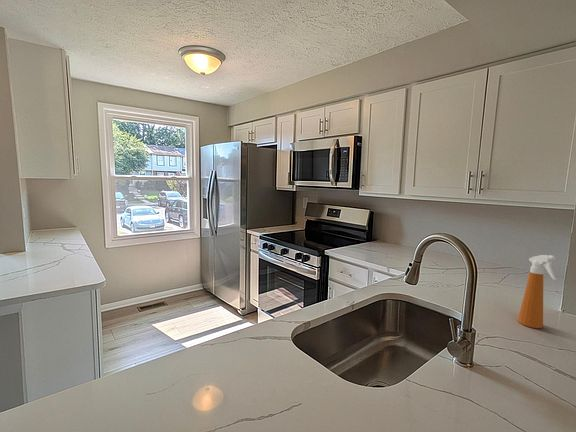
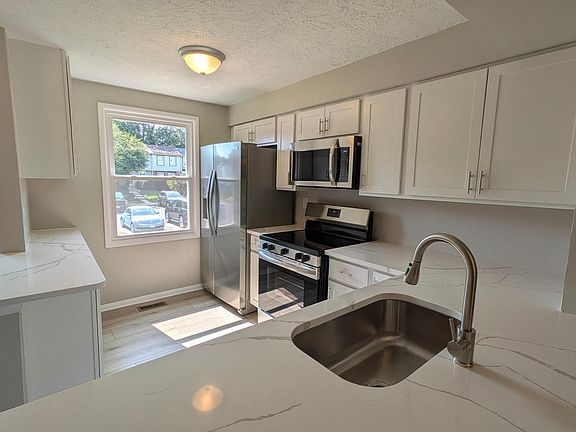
- spray bottle (539, 290)
